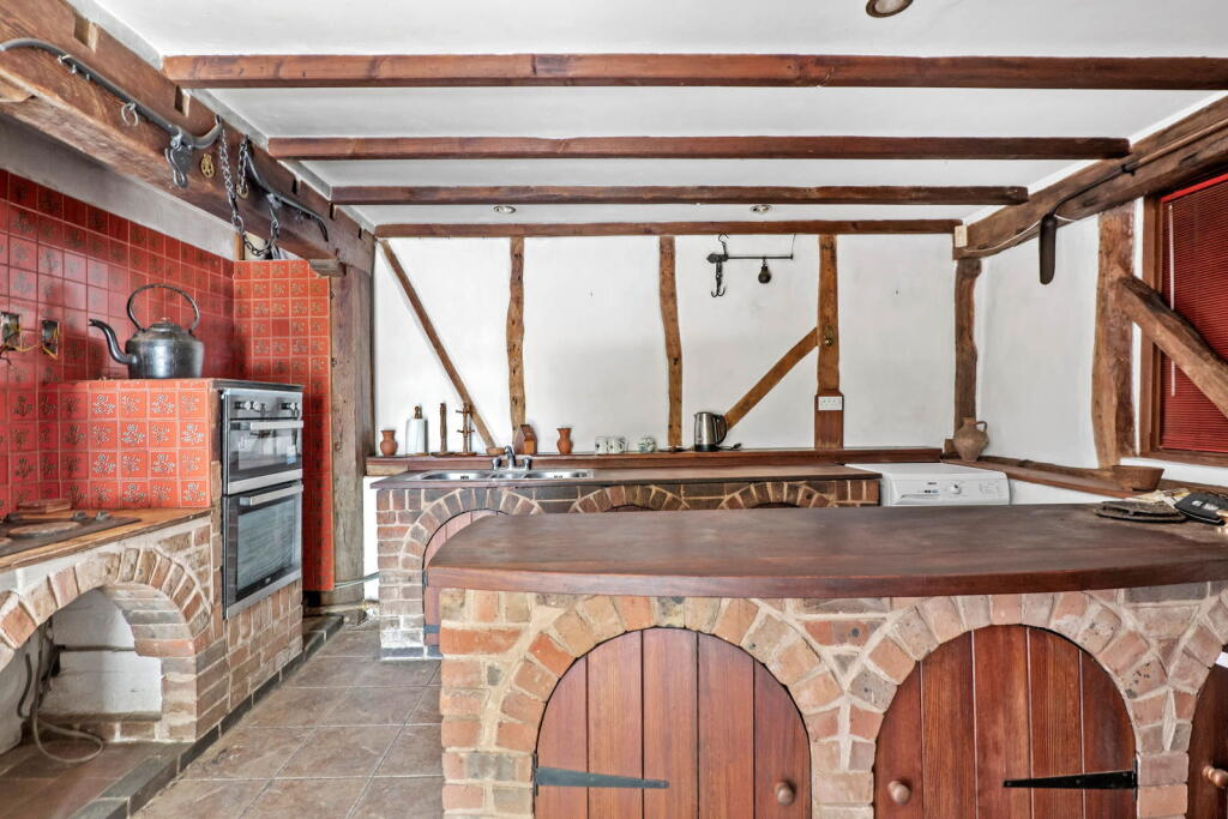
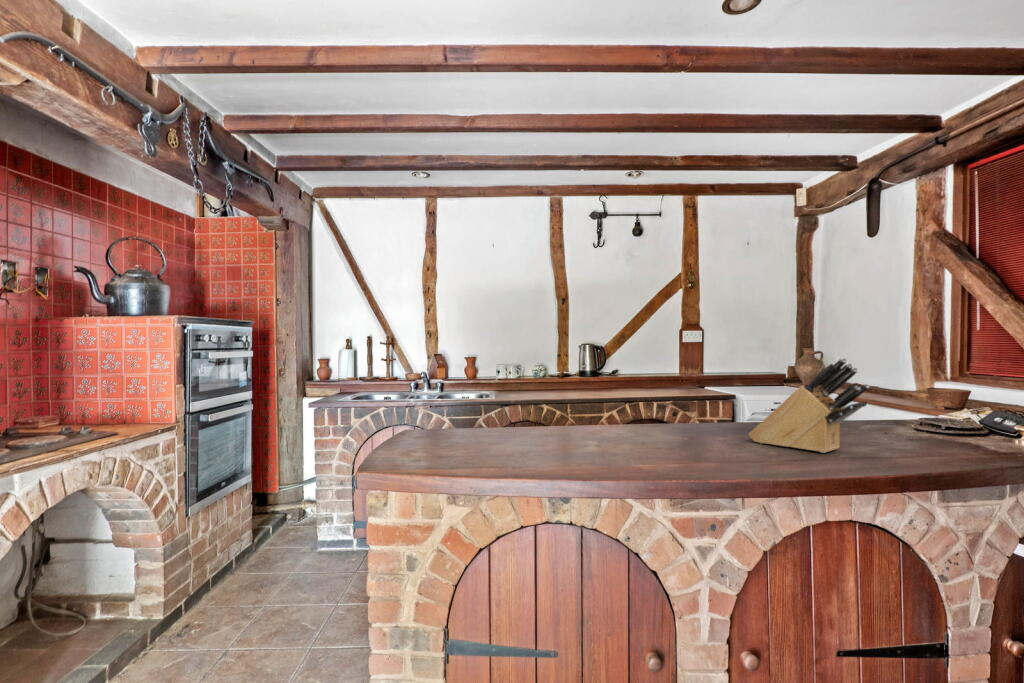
+ knife block (805, 402)
